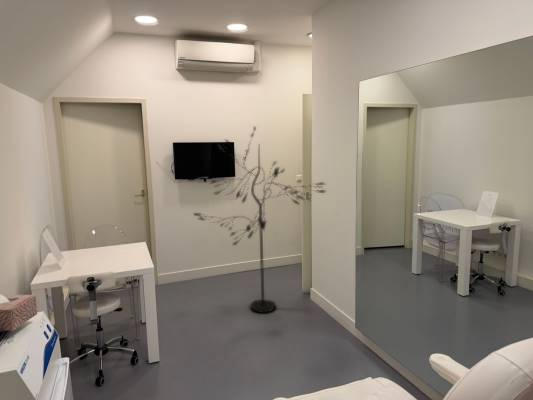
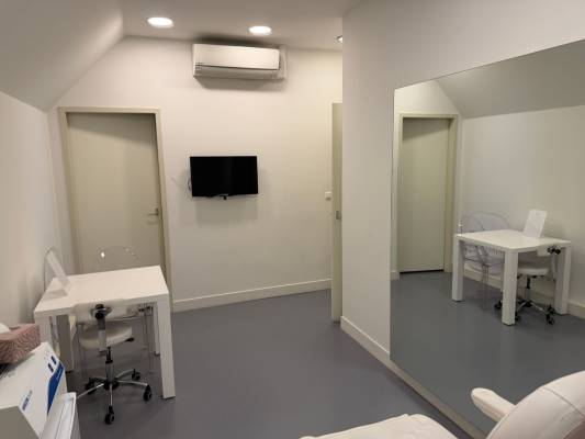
- floor lamp (259, 220)
